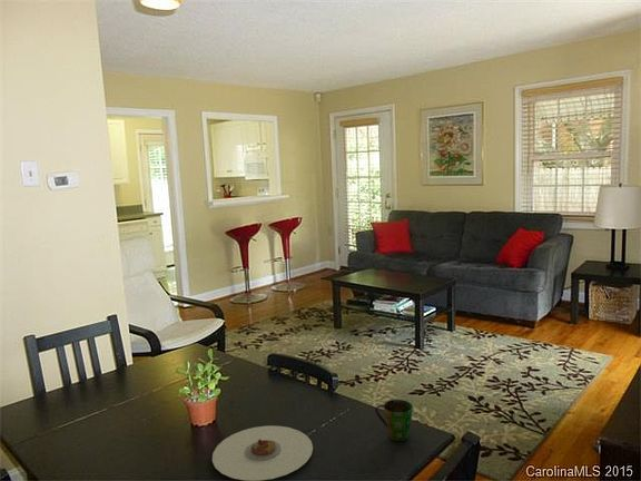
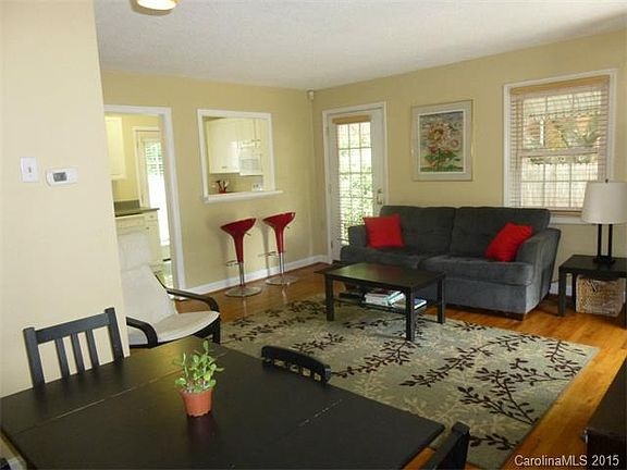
- cup (394, 420)
- plate (263, 448)
